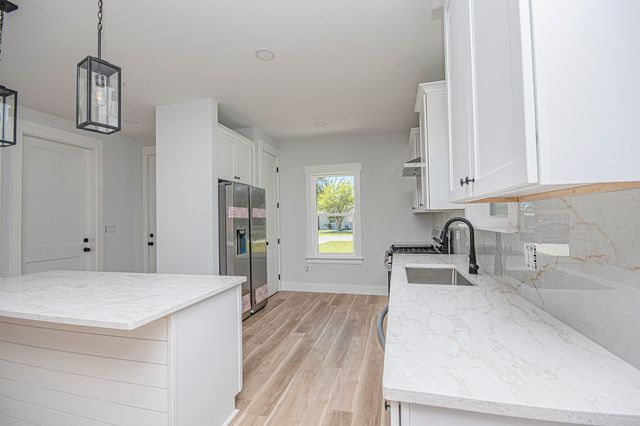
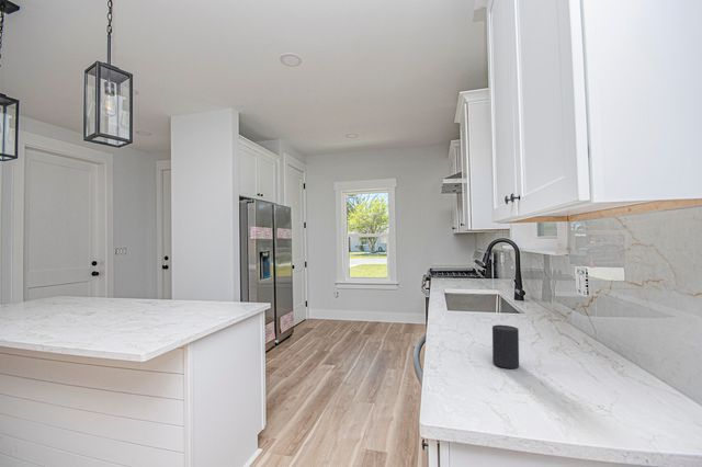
+ cup (505, 345)
